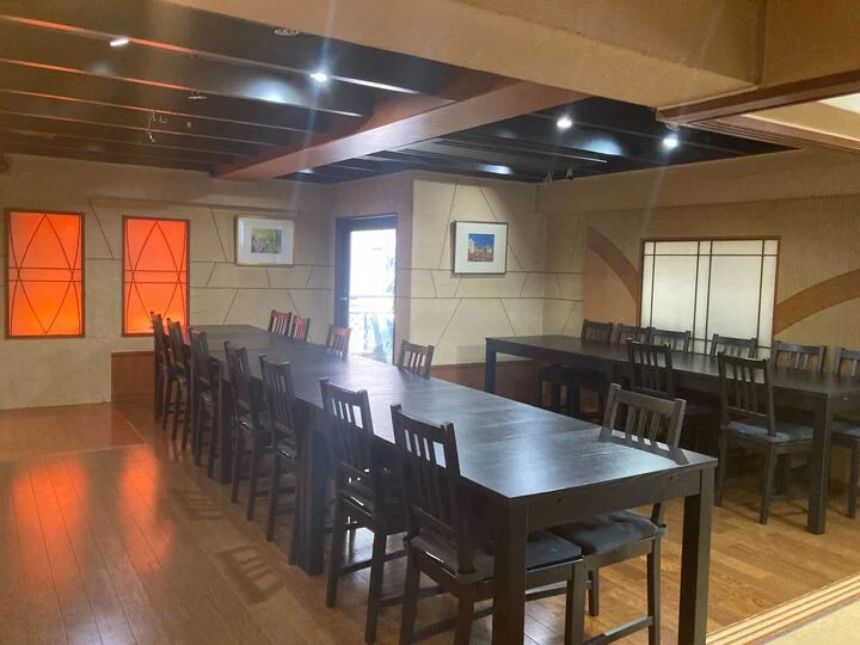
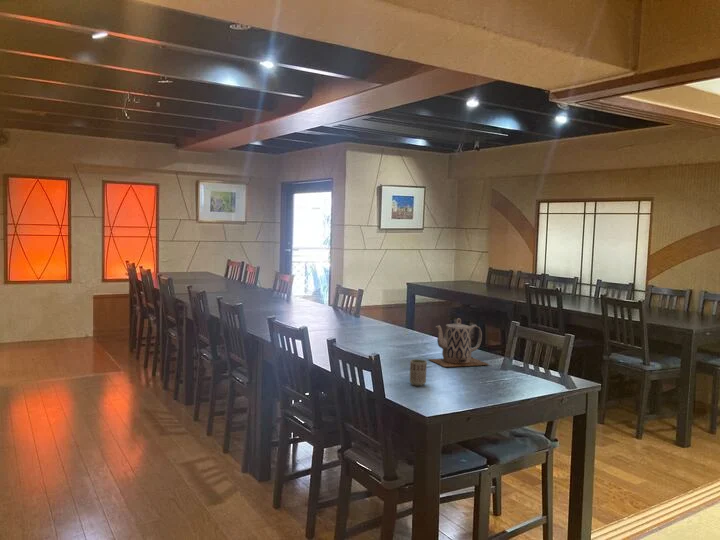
+ teapot (459, 340)
+ cup (418, 372)
